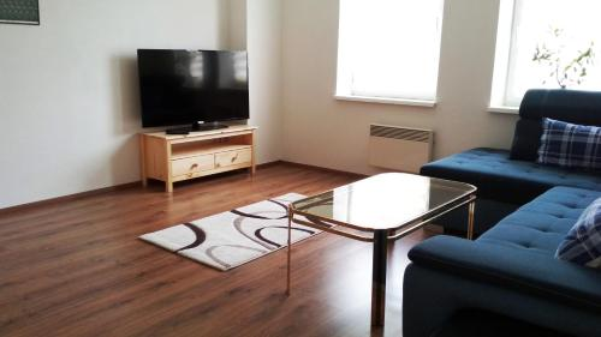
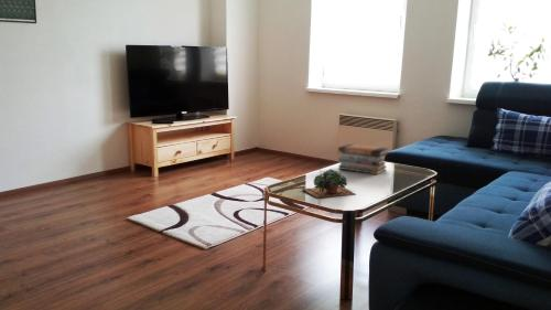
+ book stack (363, 158)
+ succulent plant (328, 180)
